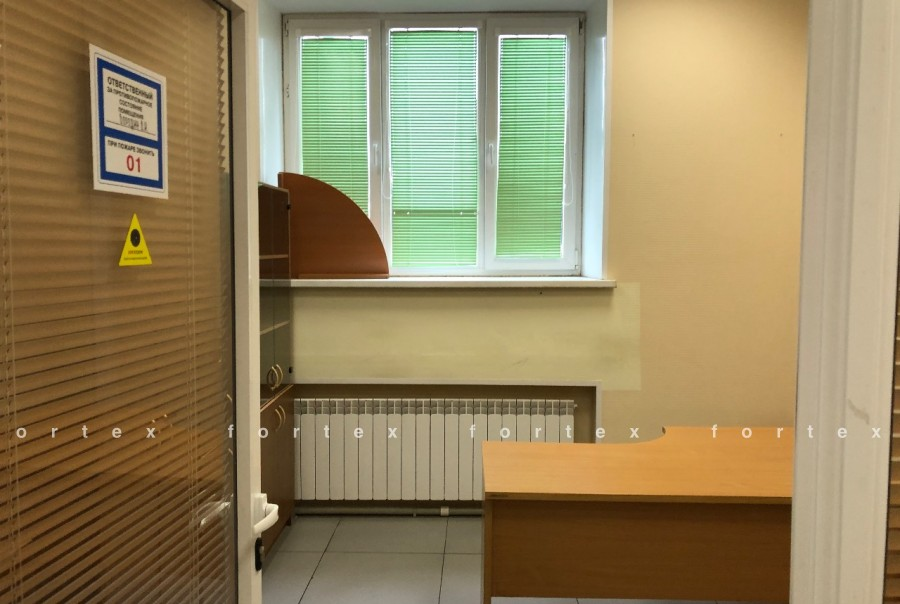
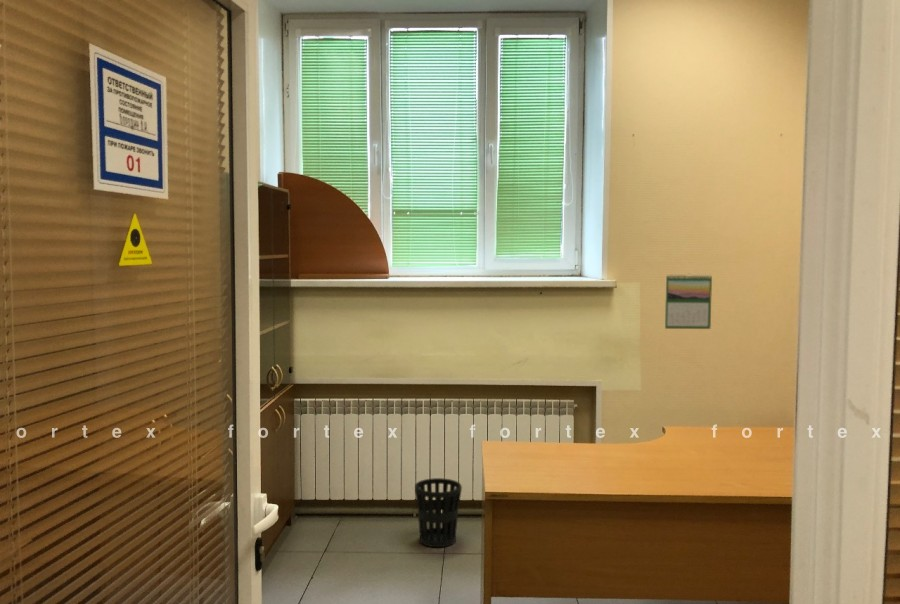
+ calendar (688, 301)
+ wastebasket (437, 512)
